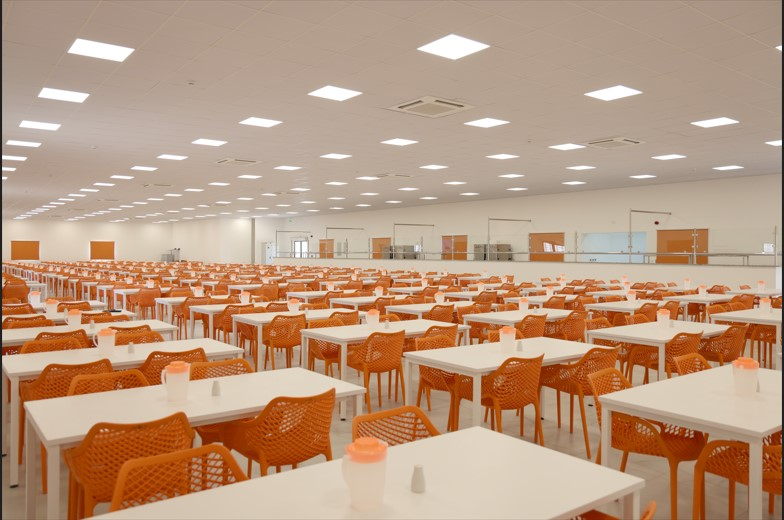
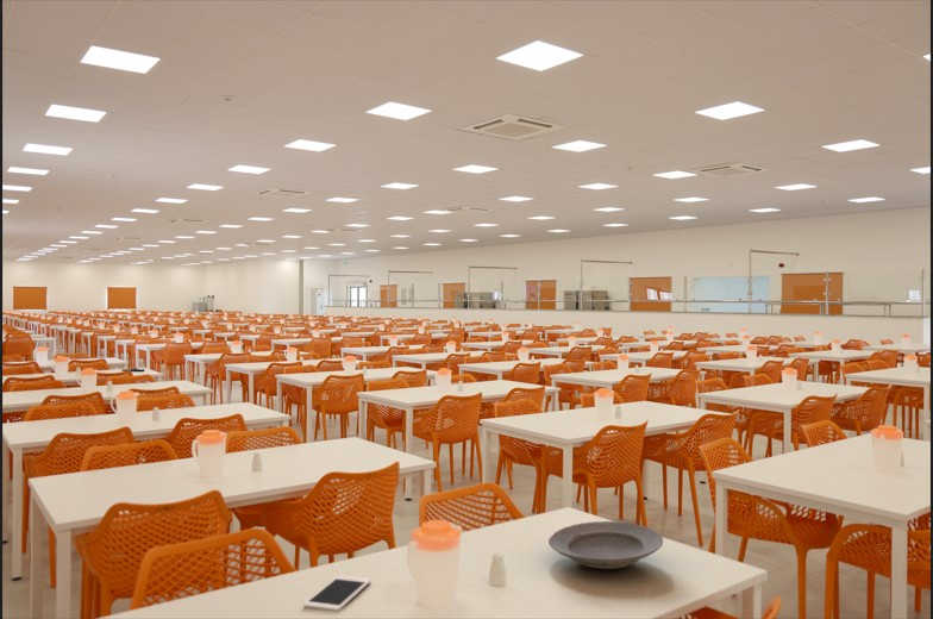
+ cell phone (338, 592)
+ plate (605, 548)
